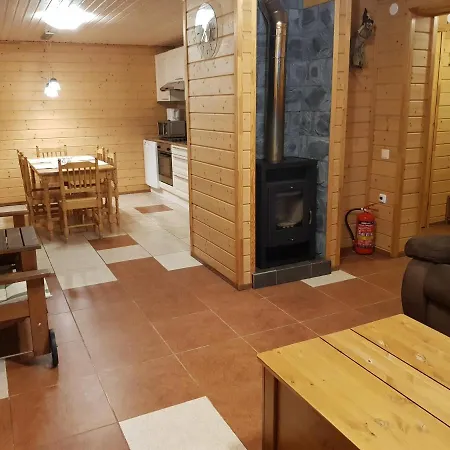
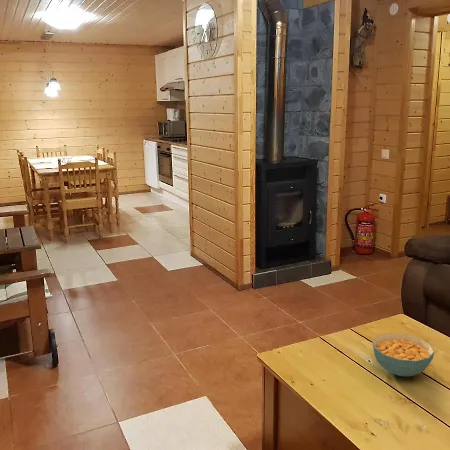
+ cereal bowl (401, 359)
